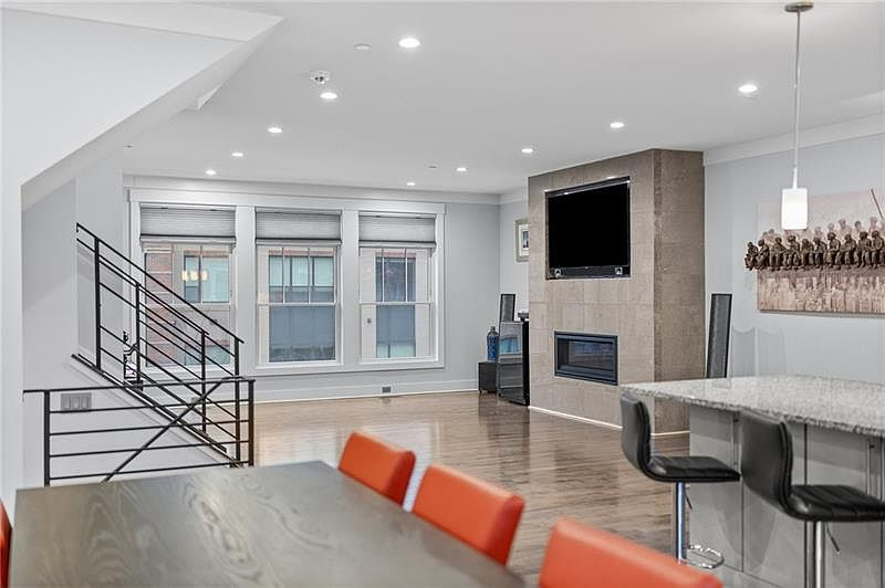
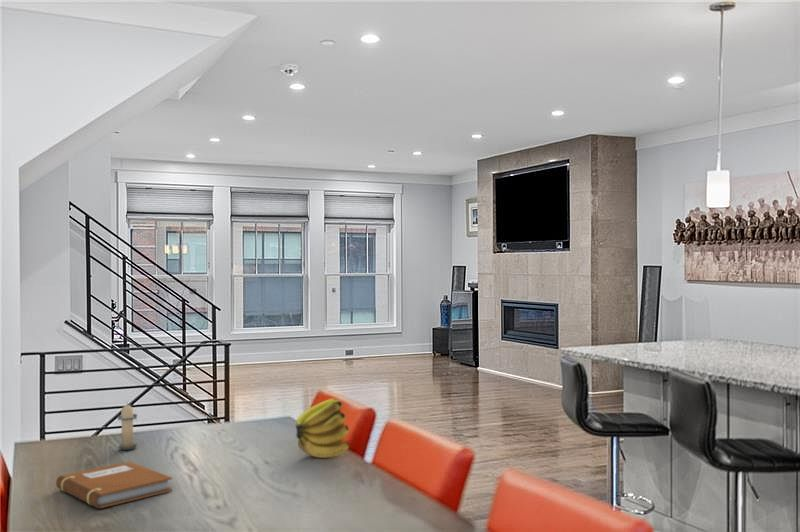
+ notebook (112, 483)
+ candle (127, 425)
+ banana (320, 427)
